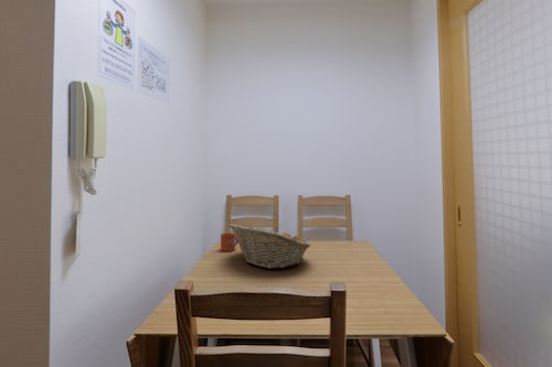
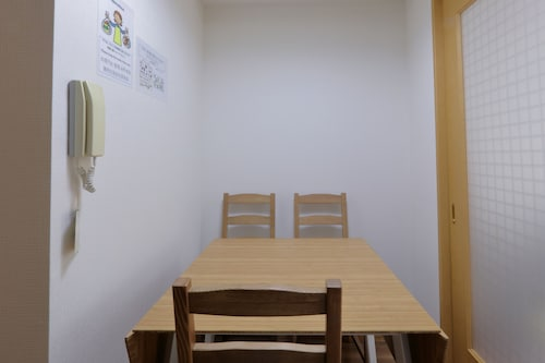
- fruit basket (268, 241)
- mug (230, 241)
